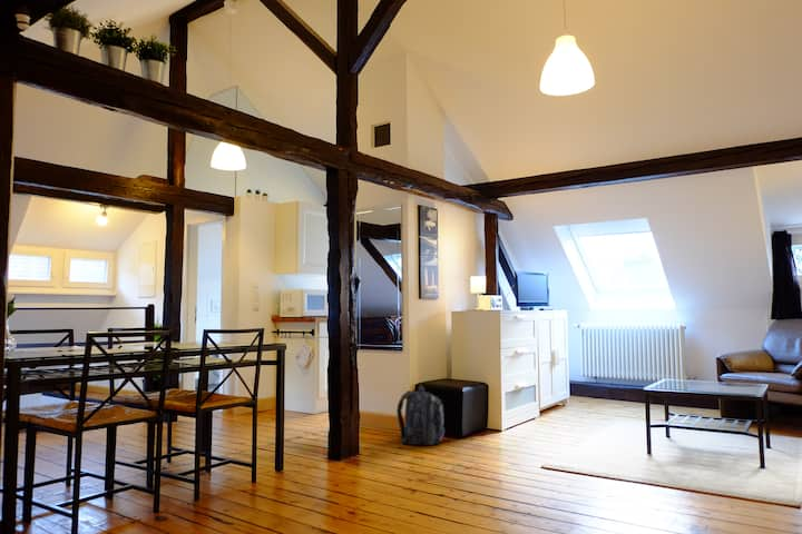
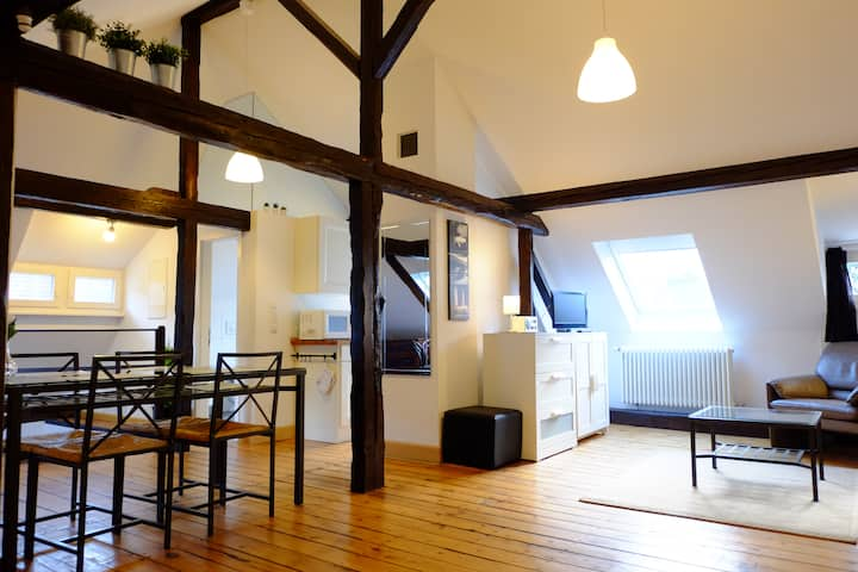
- backpack (421, 412)
